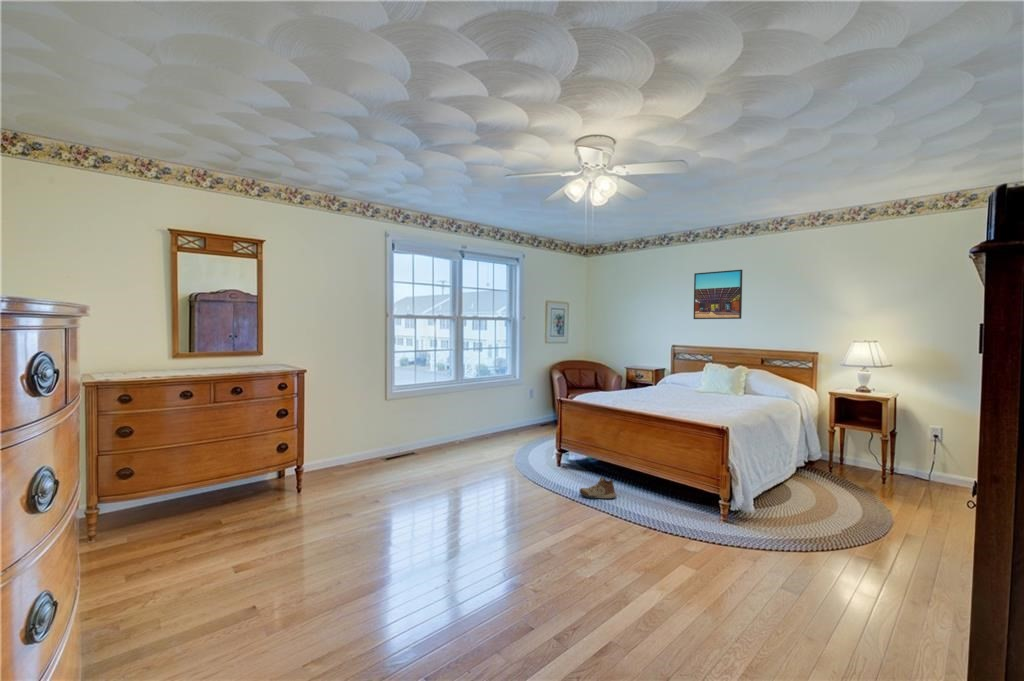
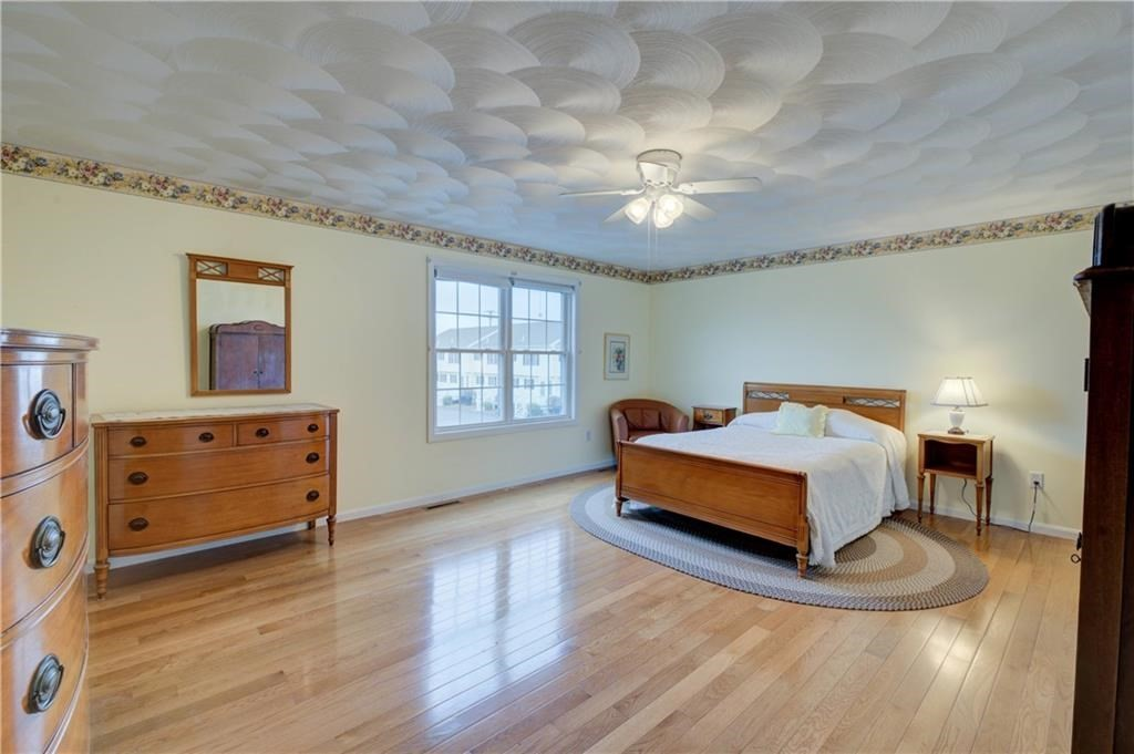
- shoe (597, 487)
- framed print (717, 295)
